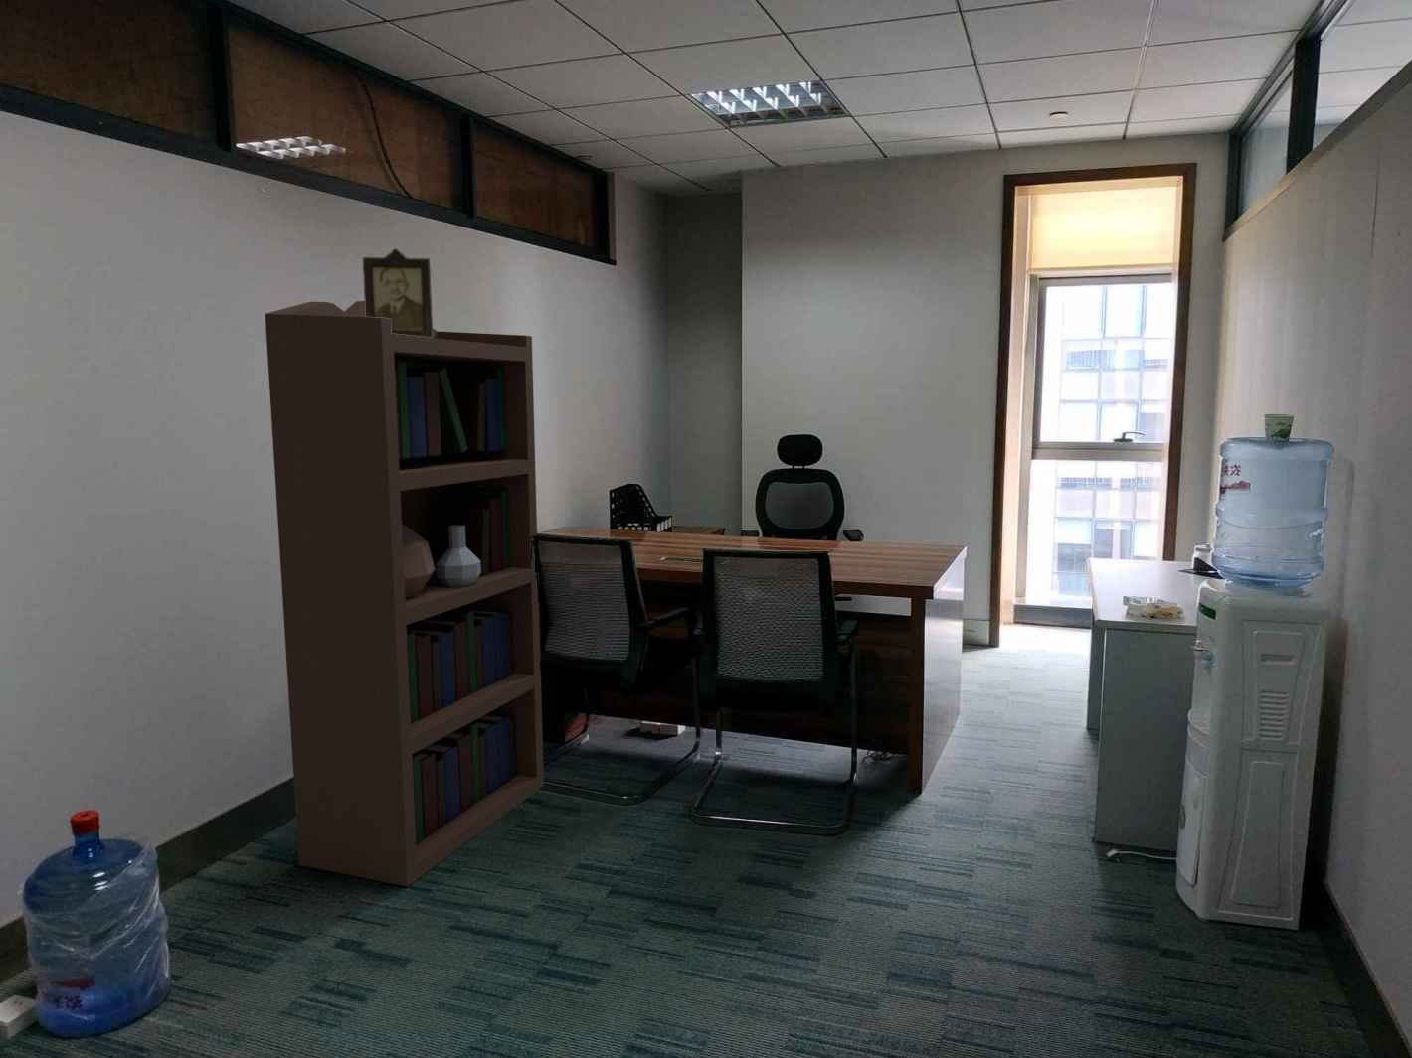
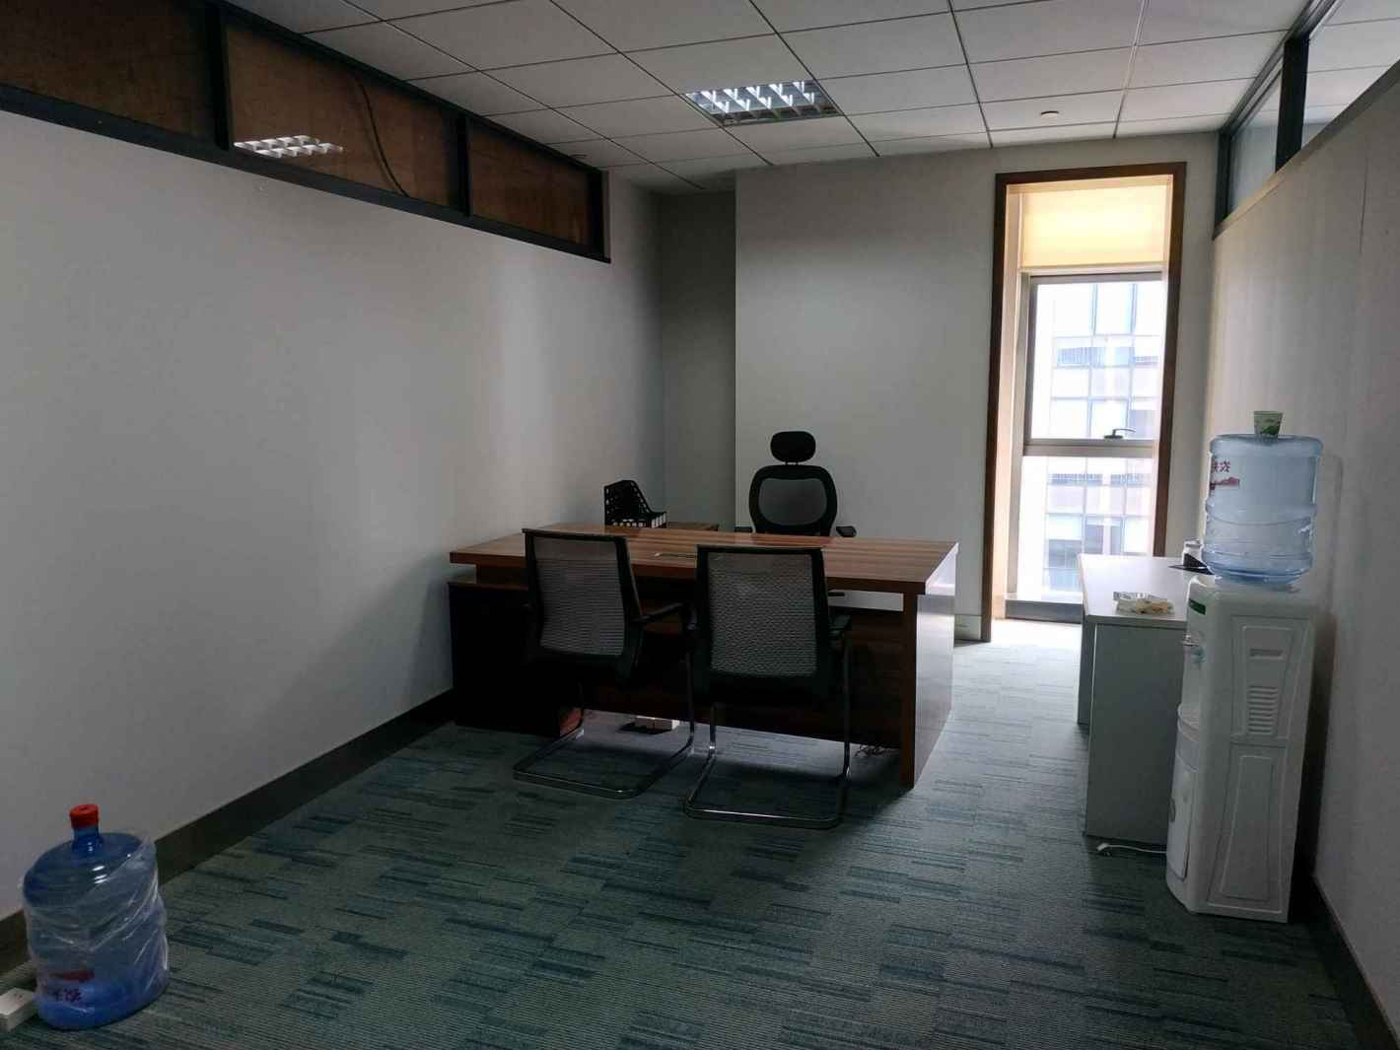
- bookcase (421, 569)
- photo frame (399, 295)
